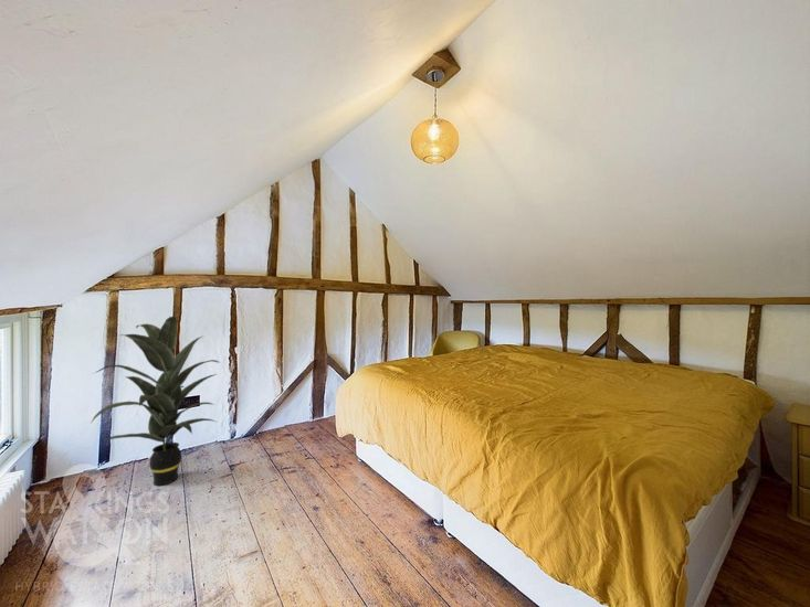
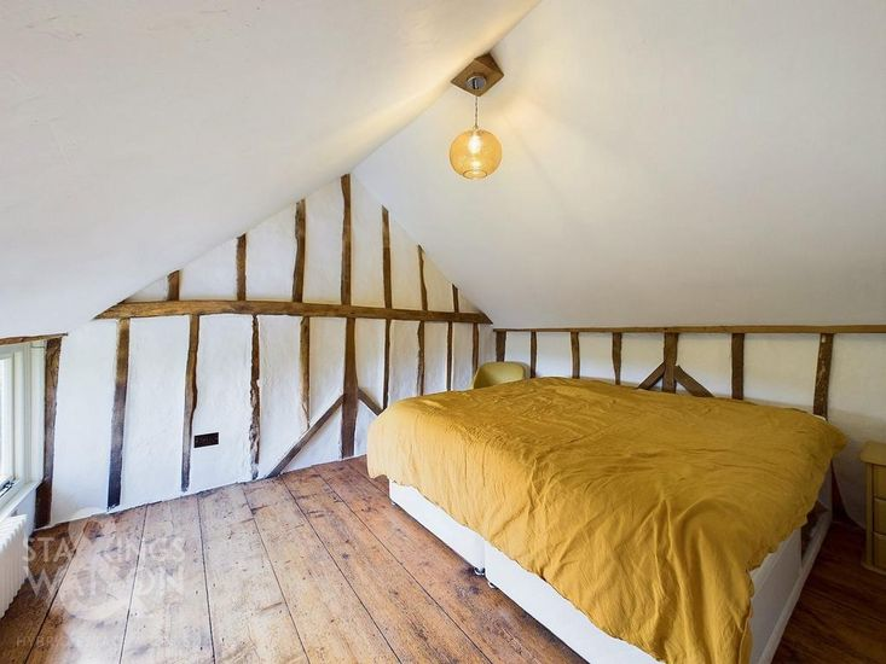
- indoor plant (162, 400)
